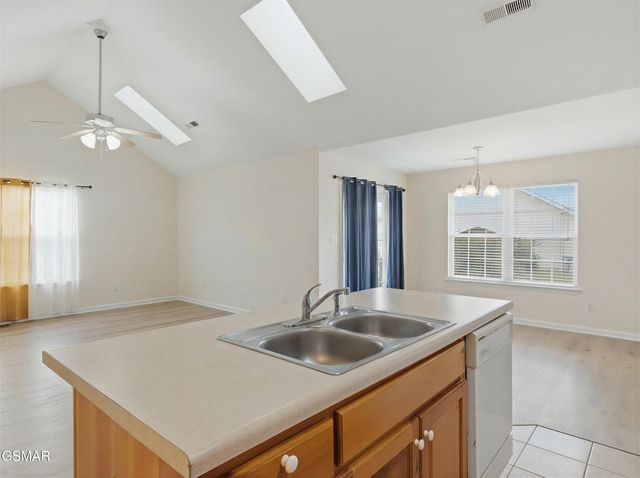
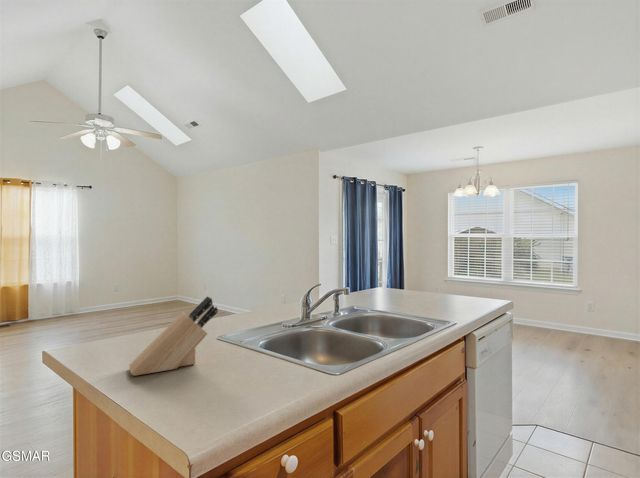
+ knife block (175, 331)
